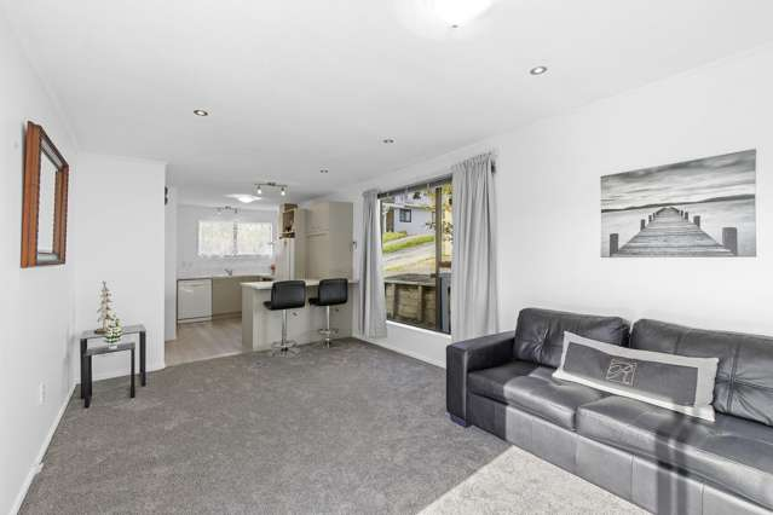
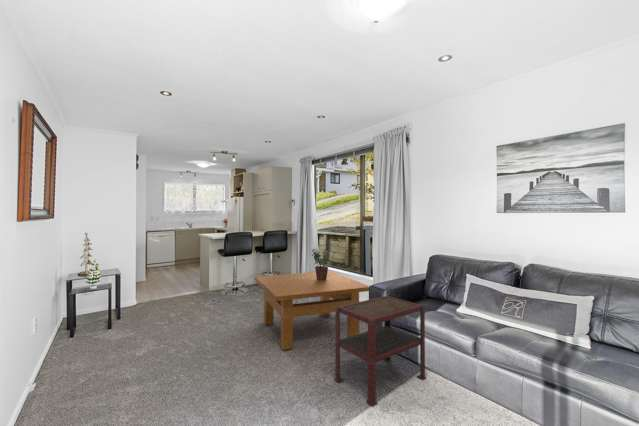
+ side table (380, 342)
+ potted plant (321, 262)
+ table (308, 305)
